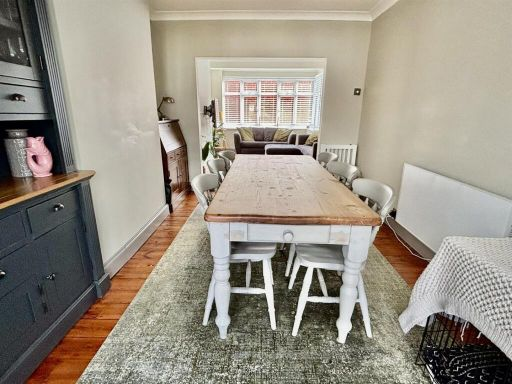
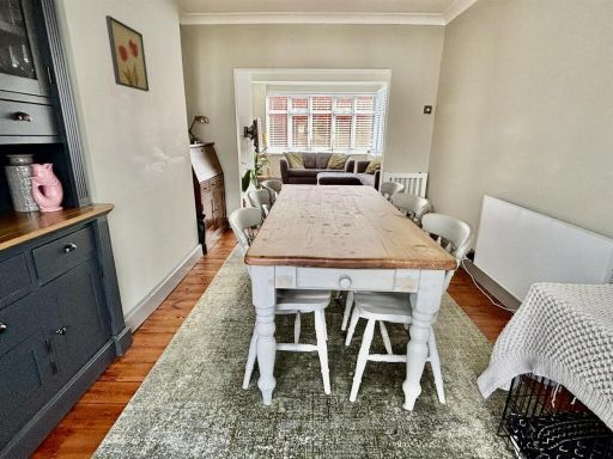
+ wall art (128, 57)
